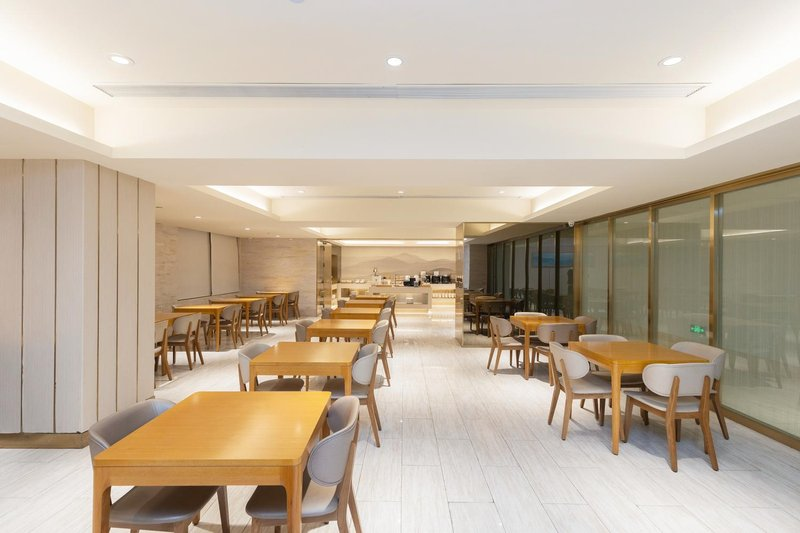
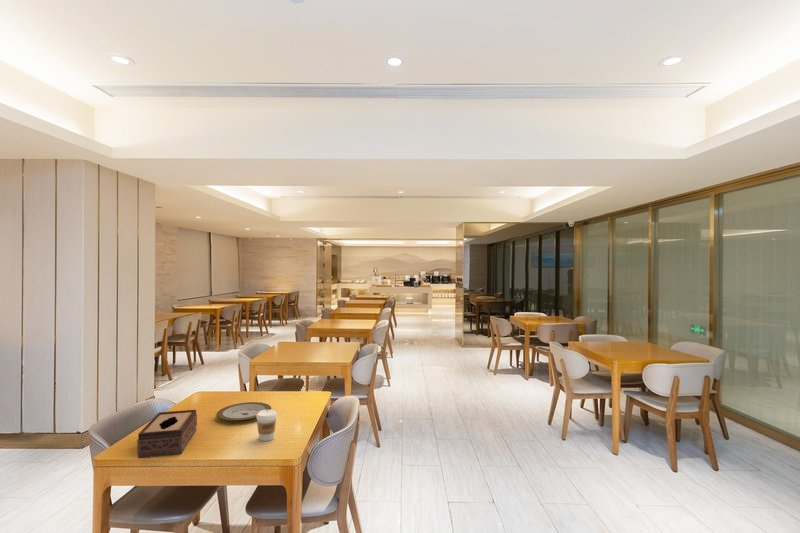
+ plate (244, 412)
+ tissue box (169, 432)
+ coffee cup (266, 425)
